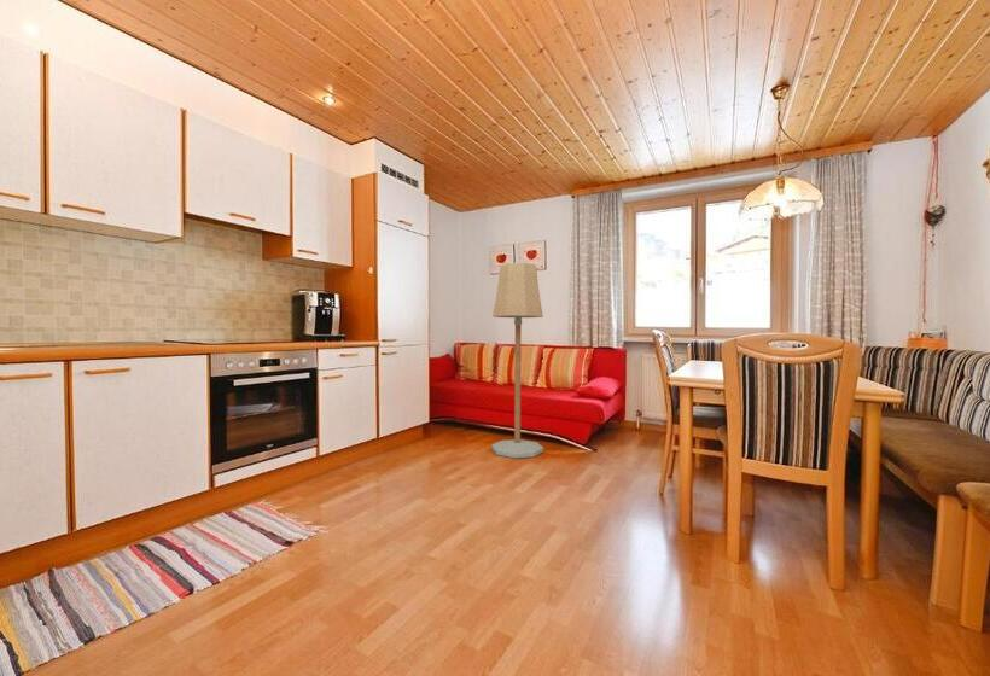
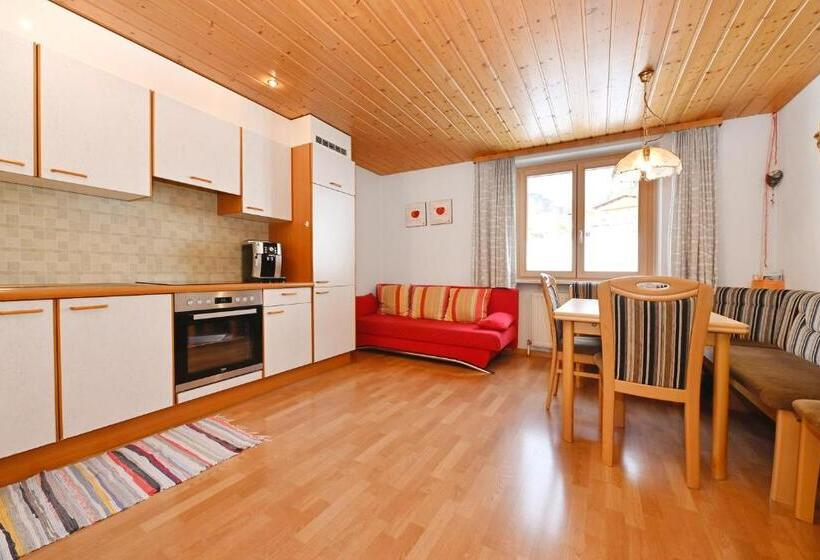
- floor lamp (517, 357)
